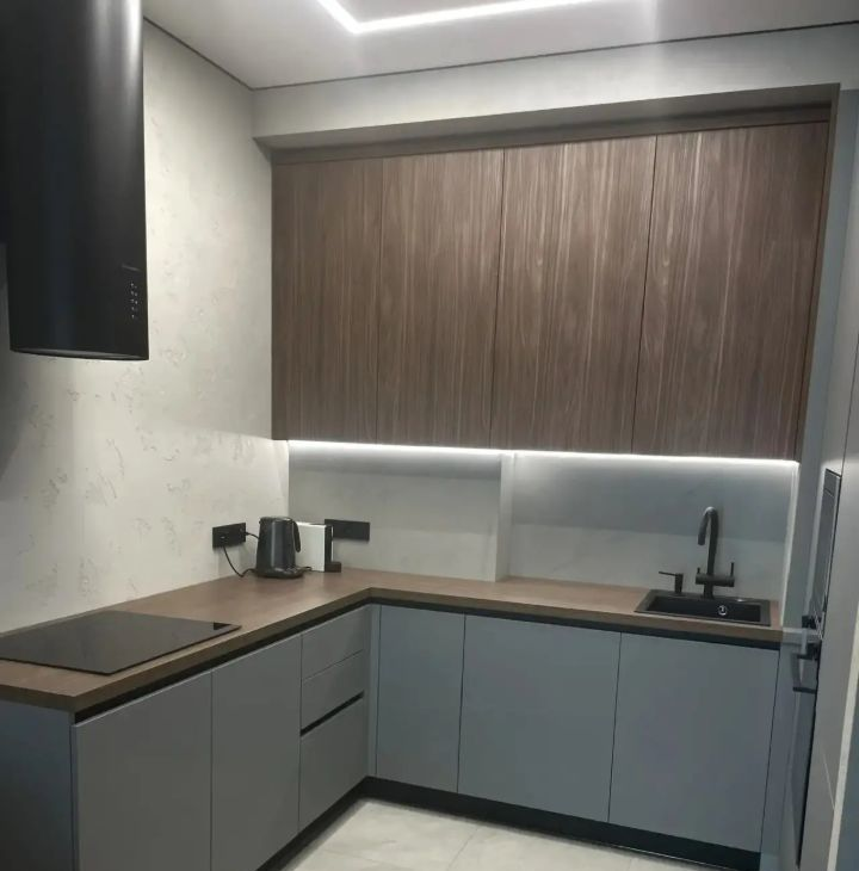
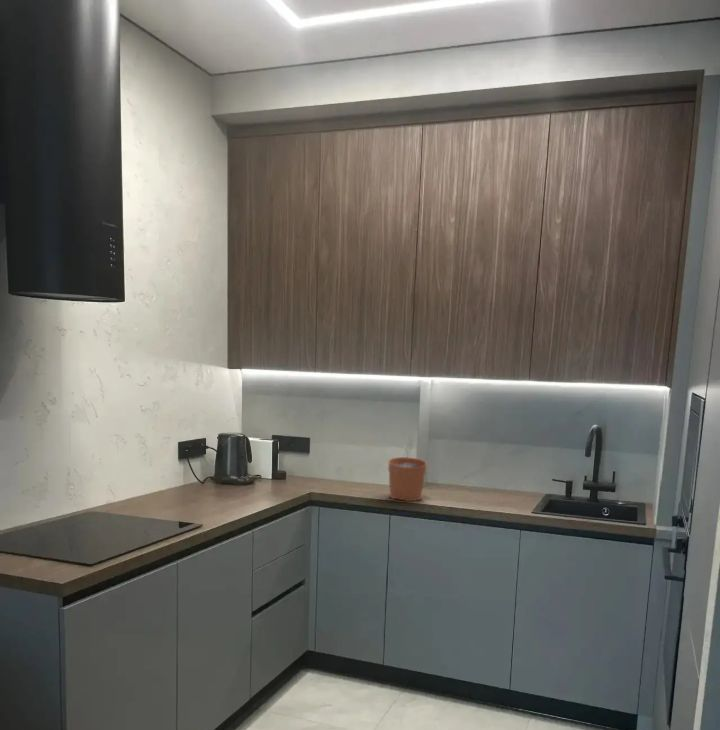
+ plant pot (406, 470)
